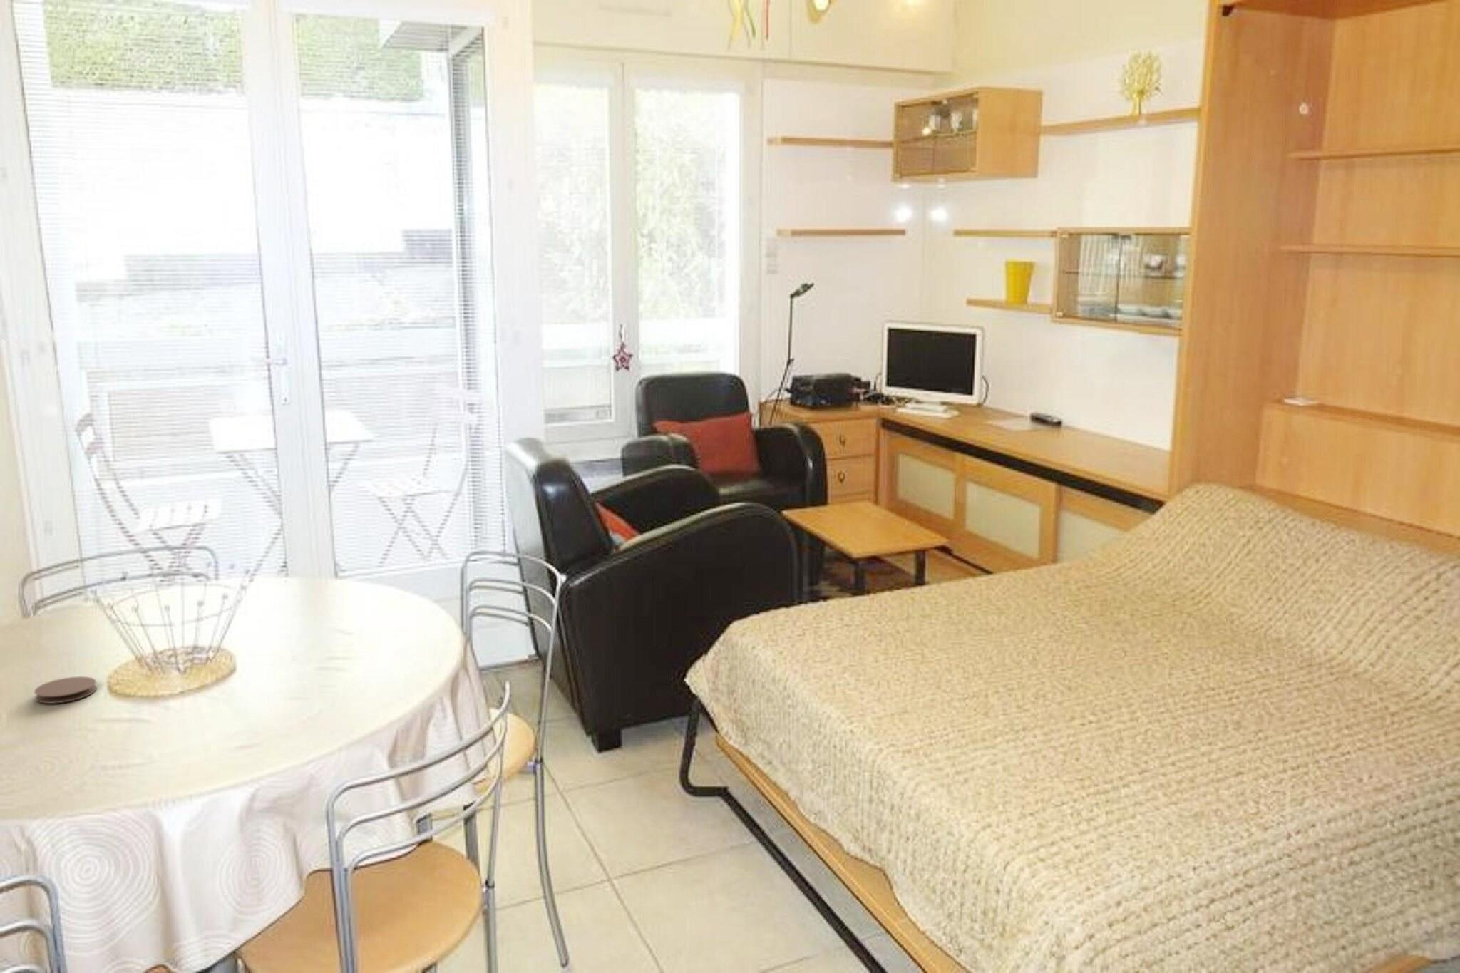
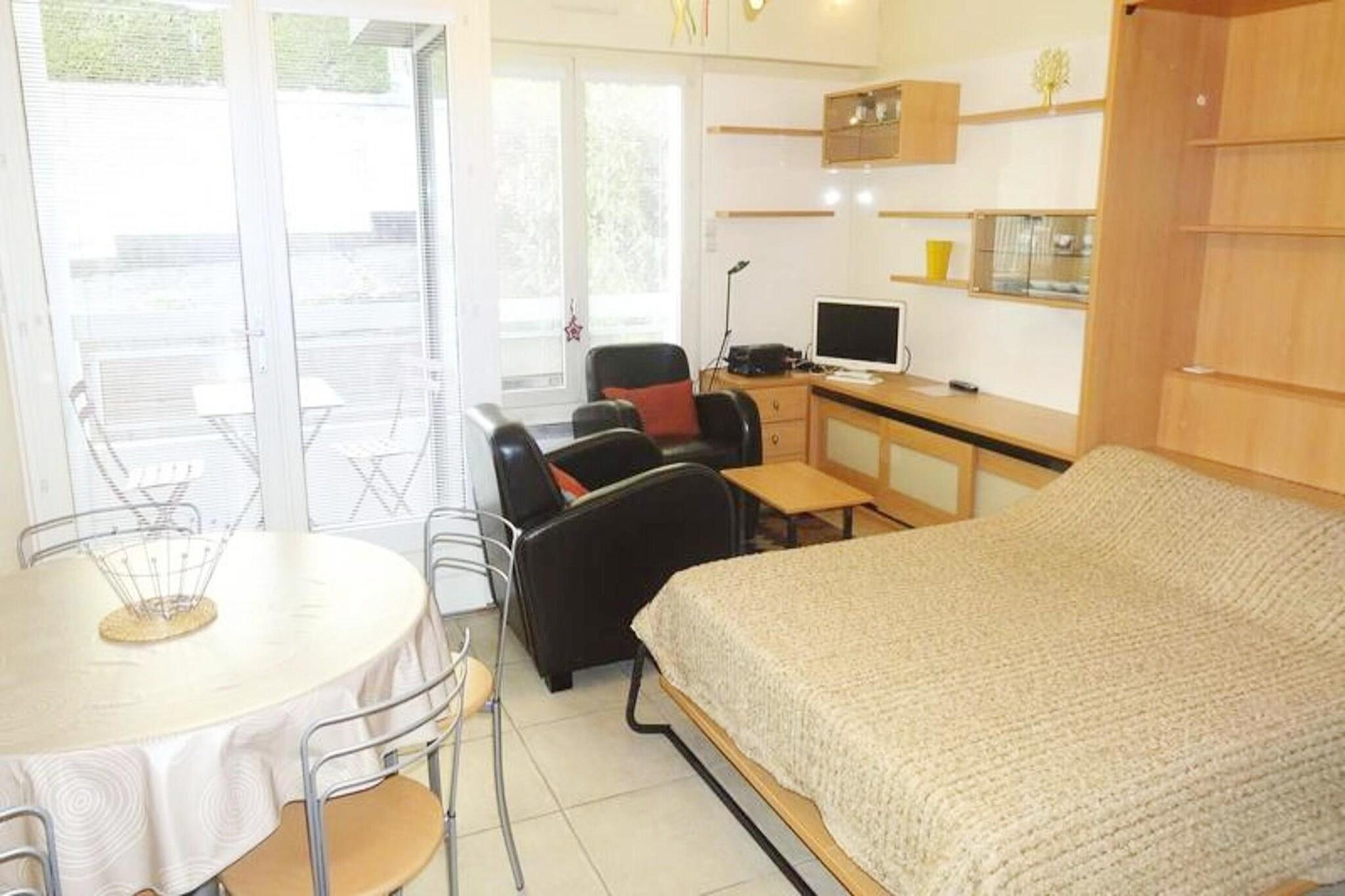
- coaster (65, 690)
